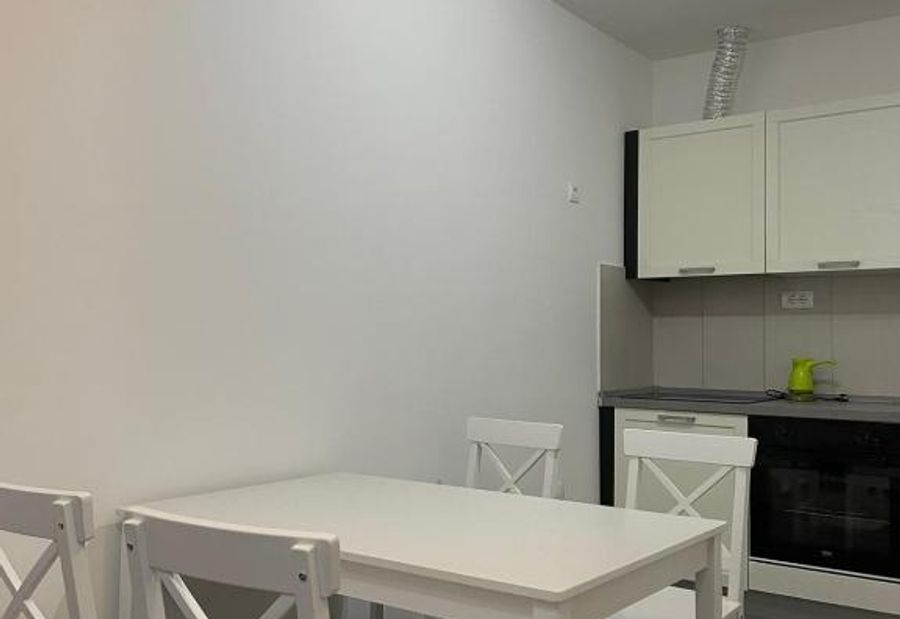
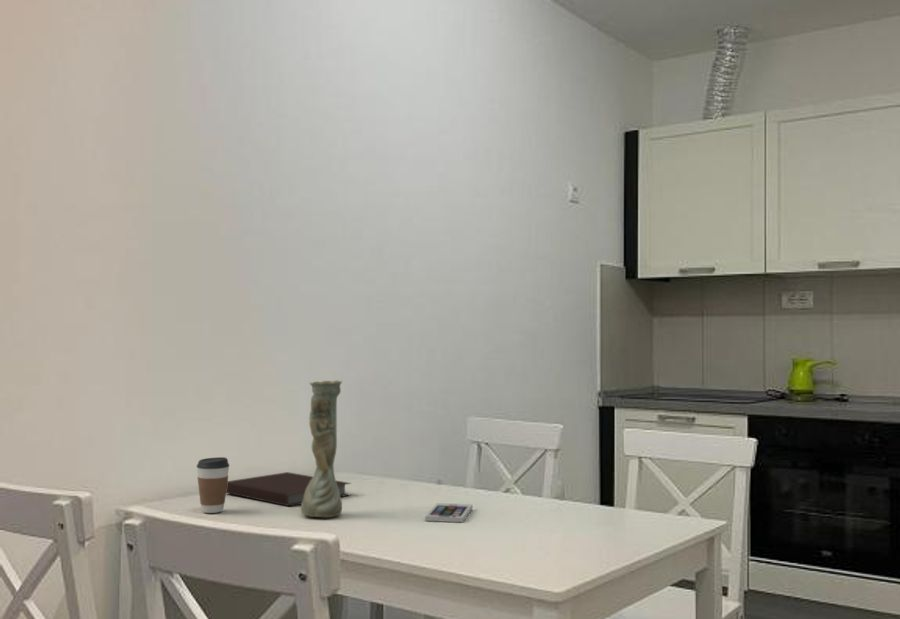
+ coffee cup (212, 484)
+ smartphone (449, 512)
+ vase (323, 448)
+ notebook (287, 488)
